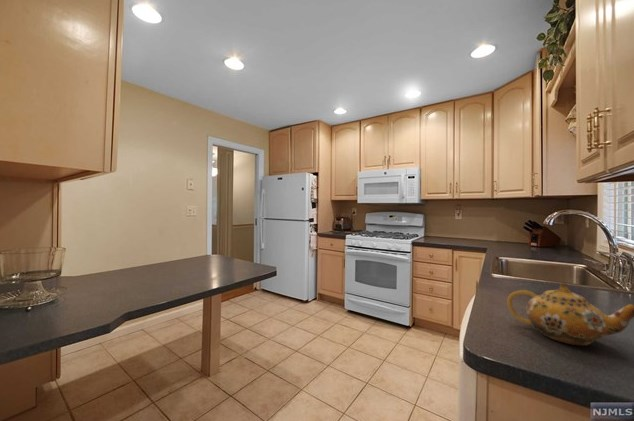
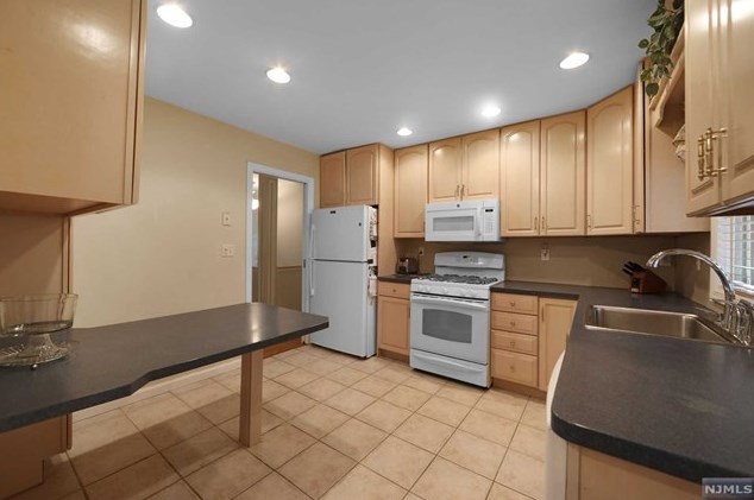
- teapot (565, 310)
